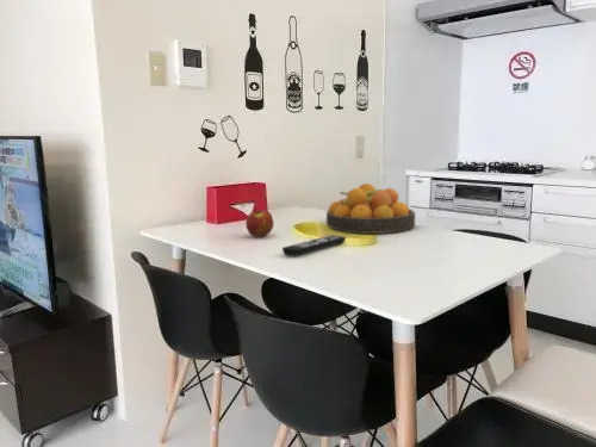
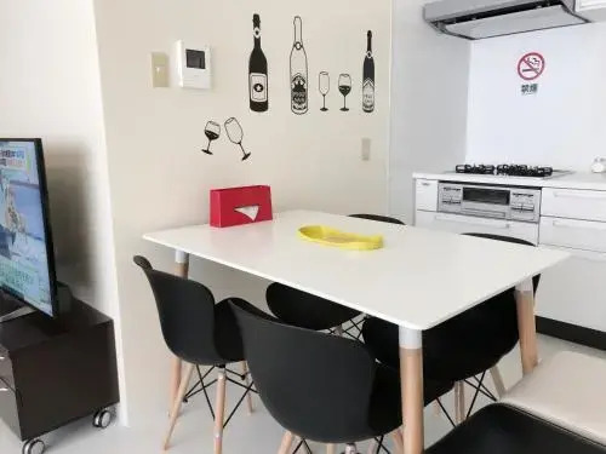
- apple (260, 222)
- remote control (315, 244)
- fruit bowl (370, 205)
